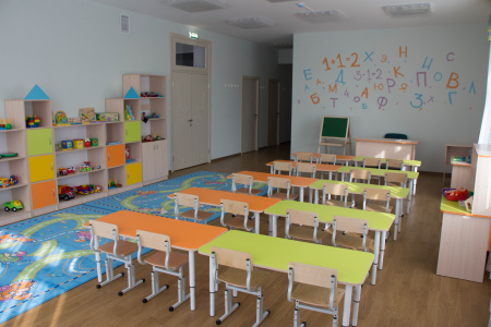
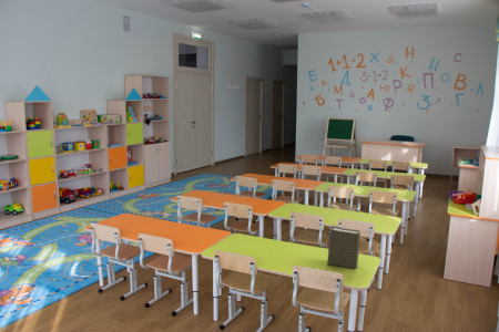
+ book (344, 247)
